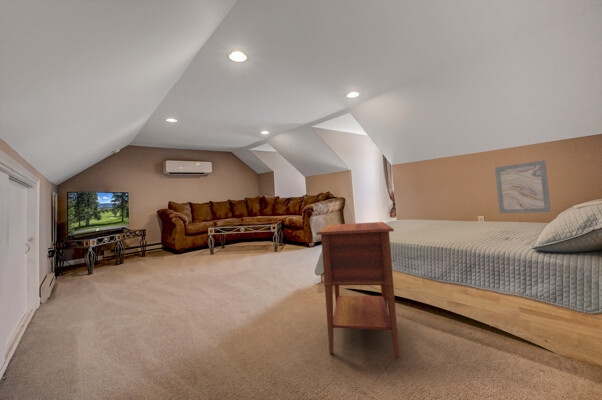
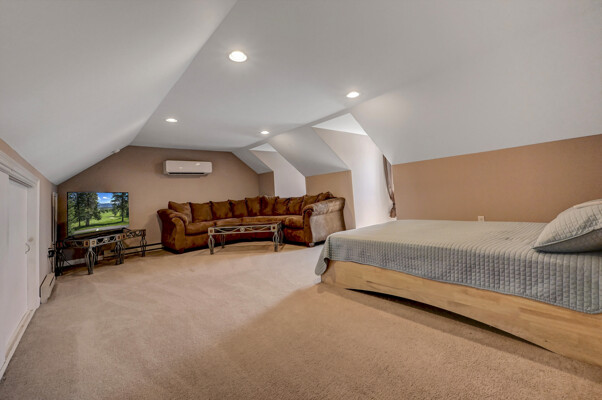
- wall art (521, 188)
- nightstand (358, 278)
